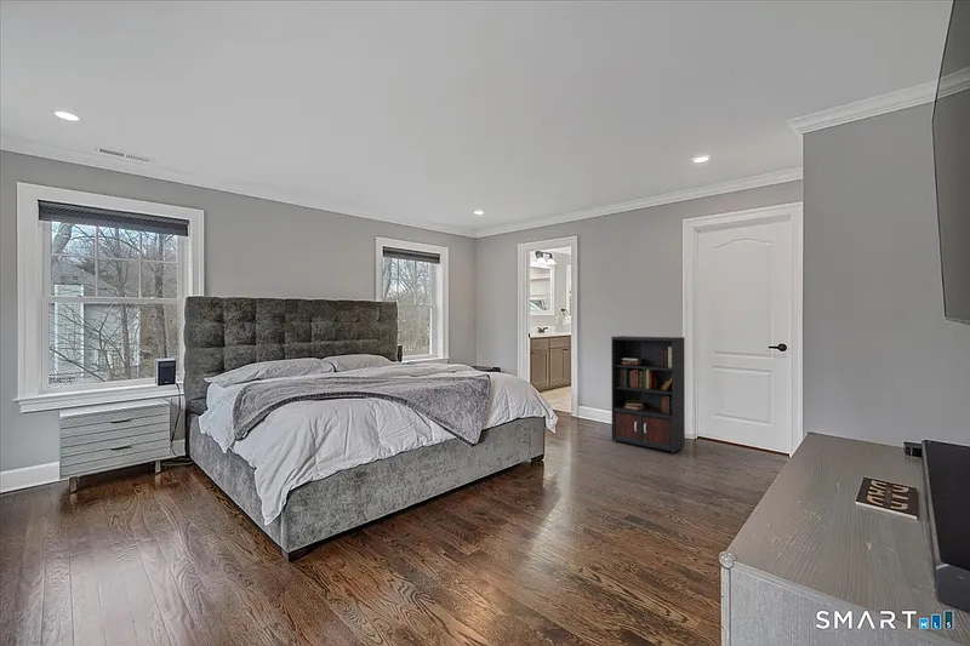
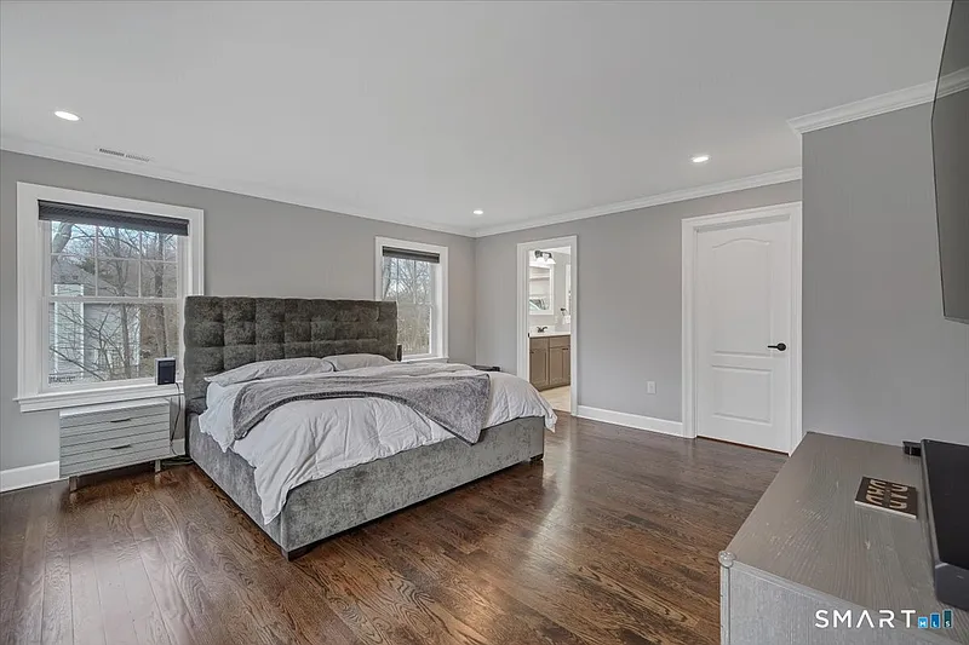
- bookcase (661, 390)
